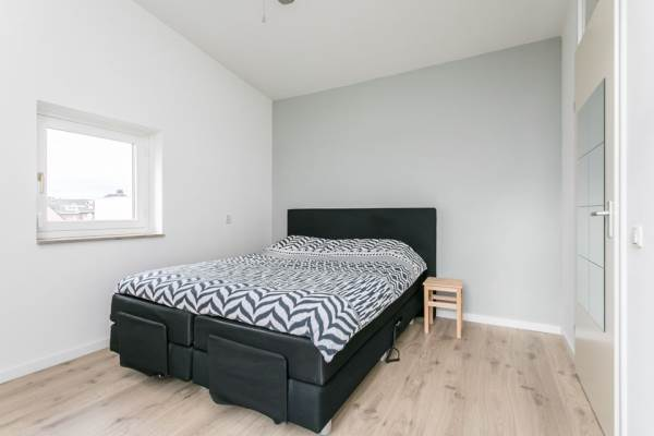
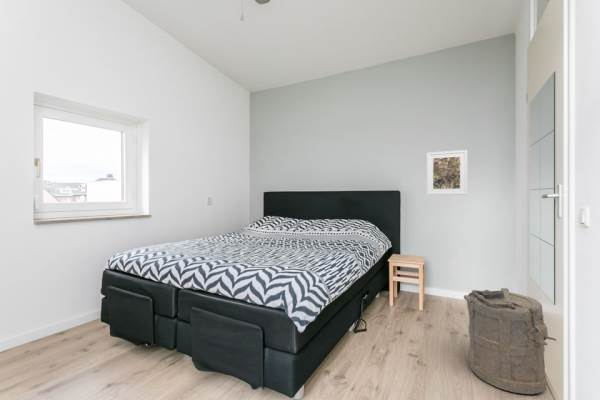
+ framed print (446, 173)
+ laundry hamper (506, 332)
